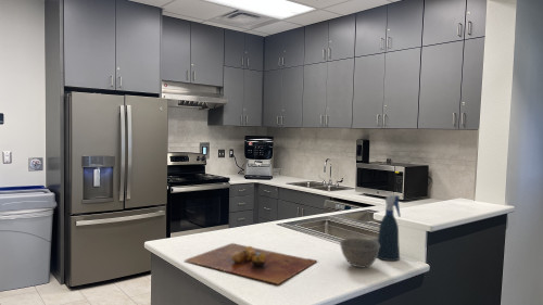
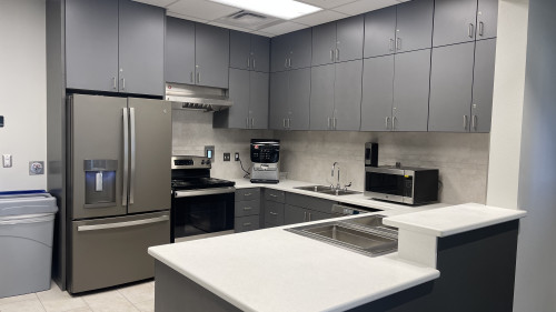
- cutting board (251, 253)
- bowl (358, 254)
- spray bottle (390, 226)
